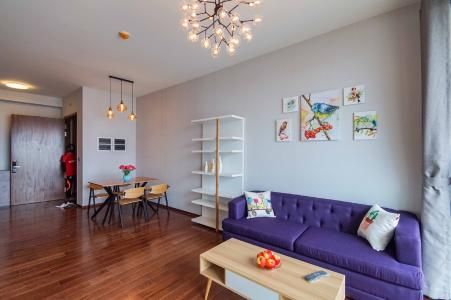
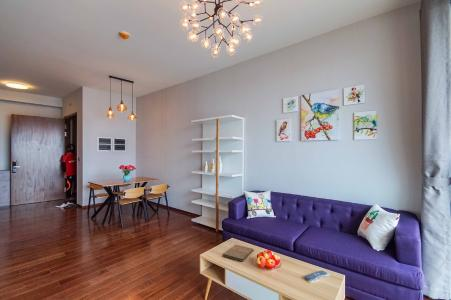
+ book (238, 252)
